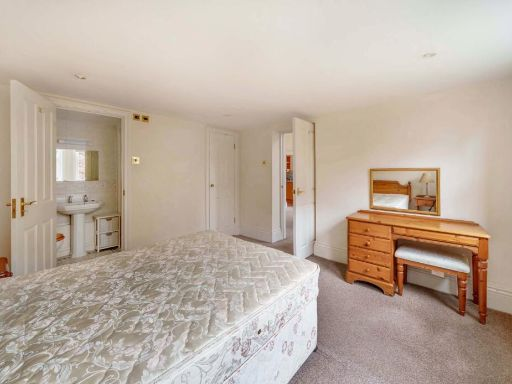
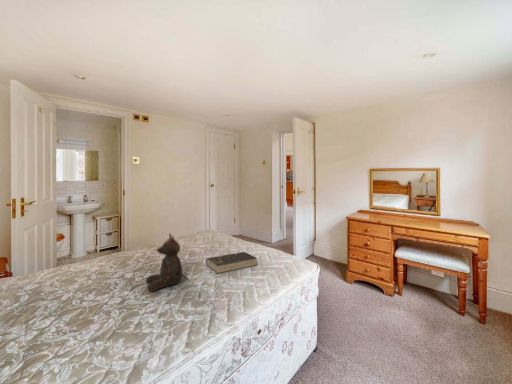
+ book (231, 261)
+ teddy bear (164, 259)
